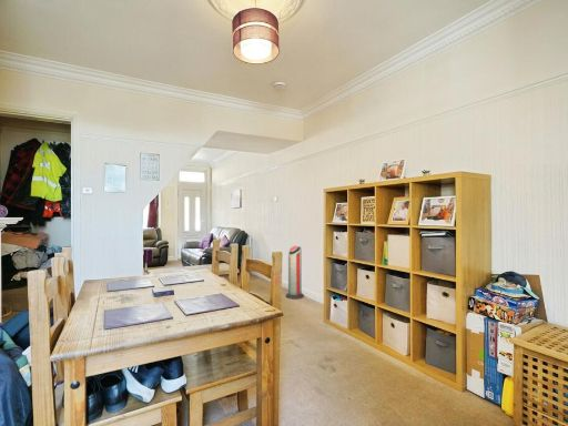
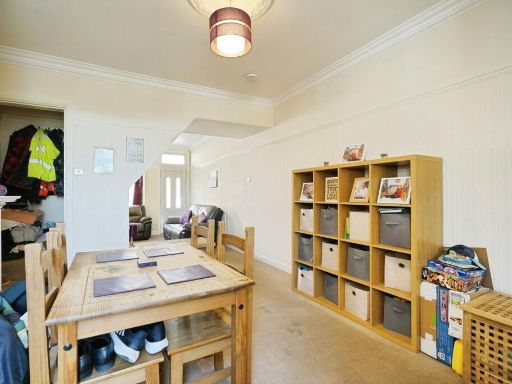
- air purifier (294, 271)
